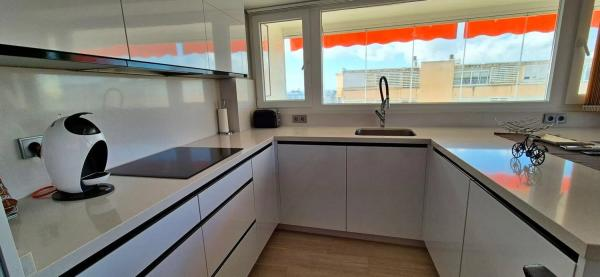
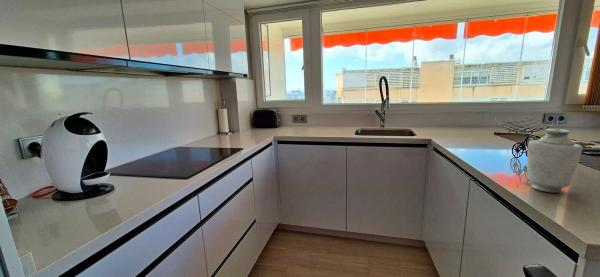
+ vase (551, 159)
